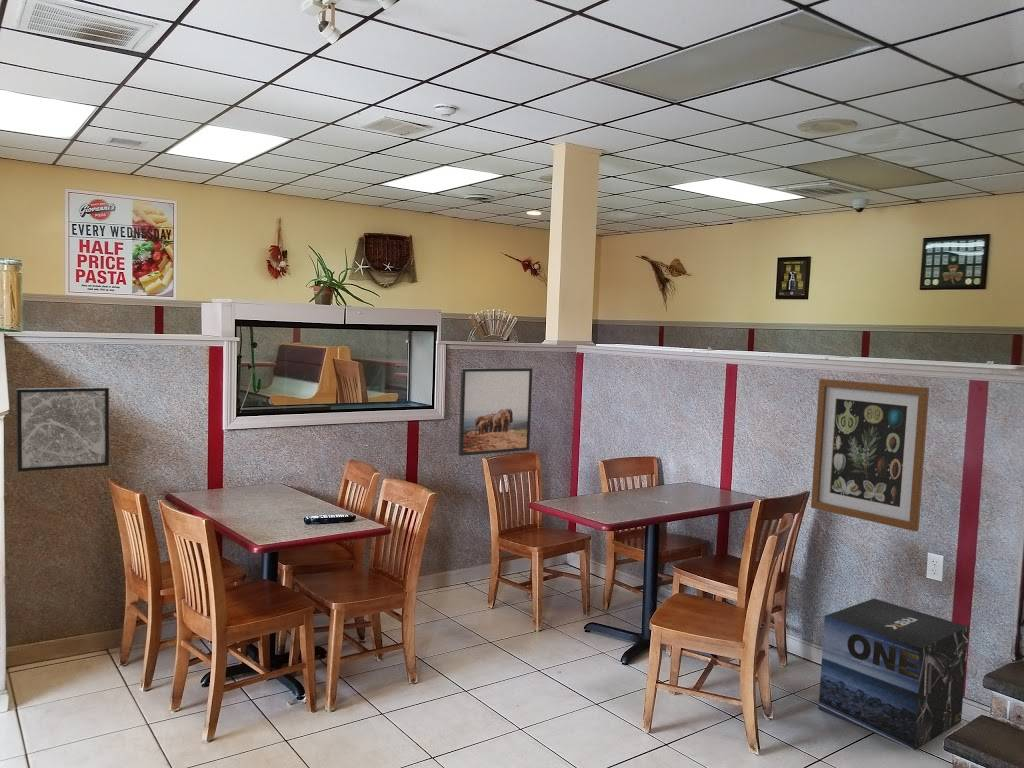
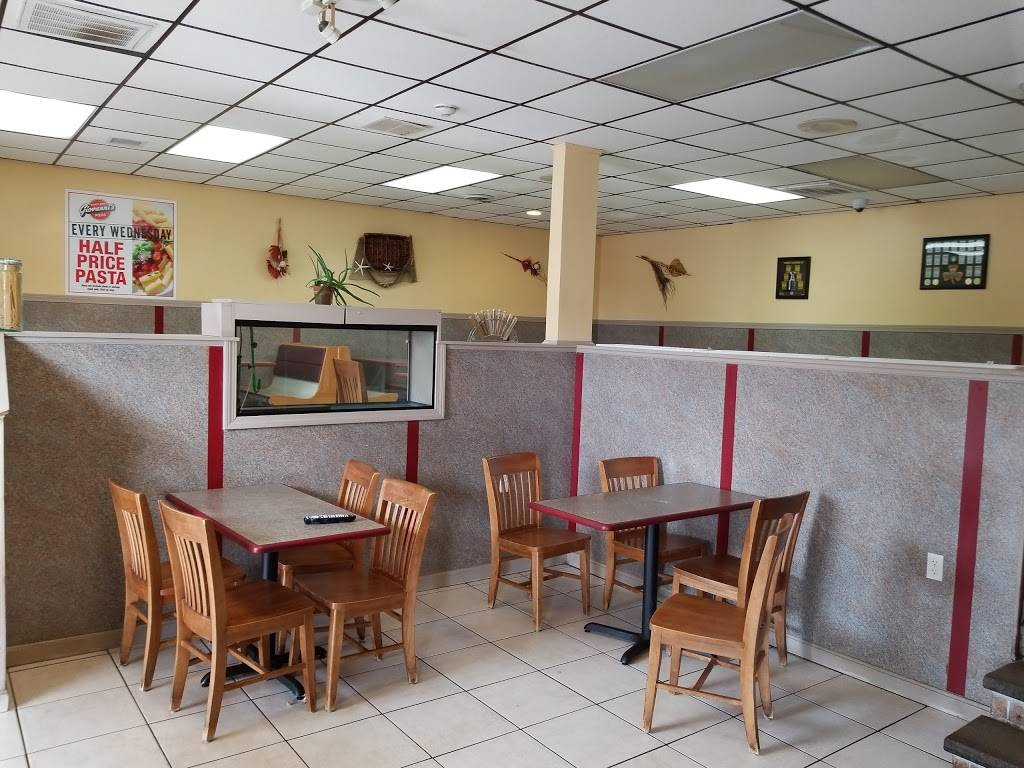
- wall art (866, 451)
- wall art (63, 428)
- cardboard box (892, 668)
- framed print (496, 410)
